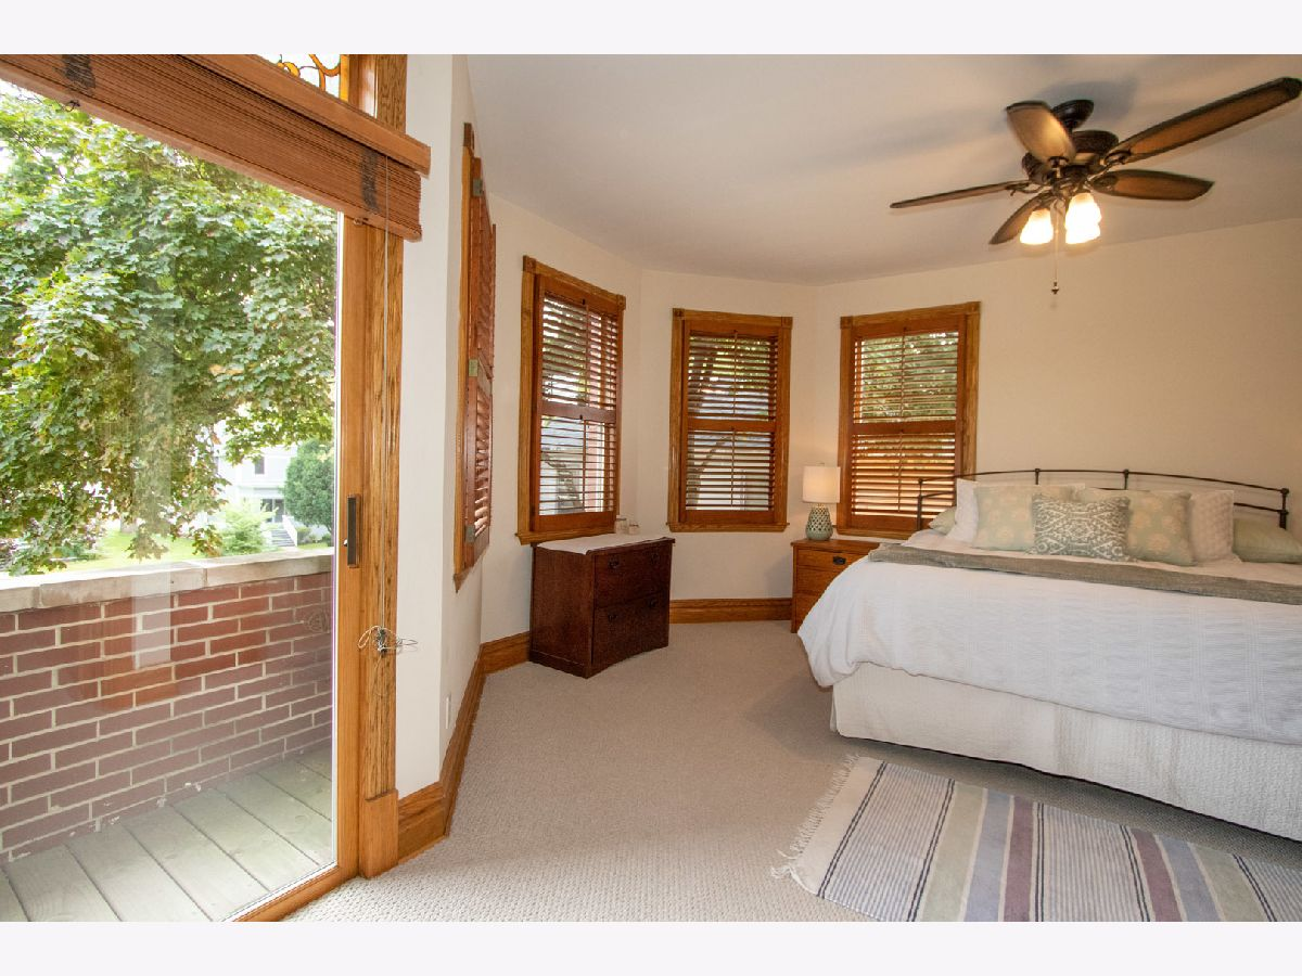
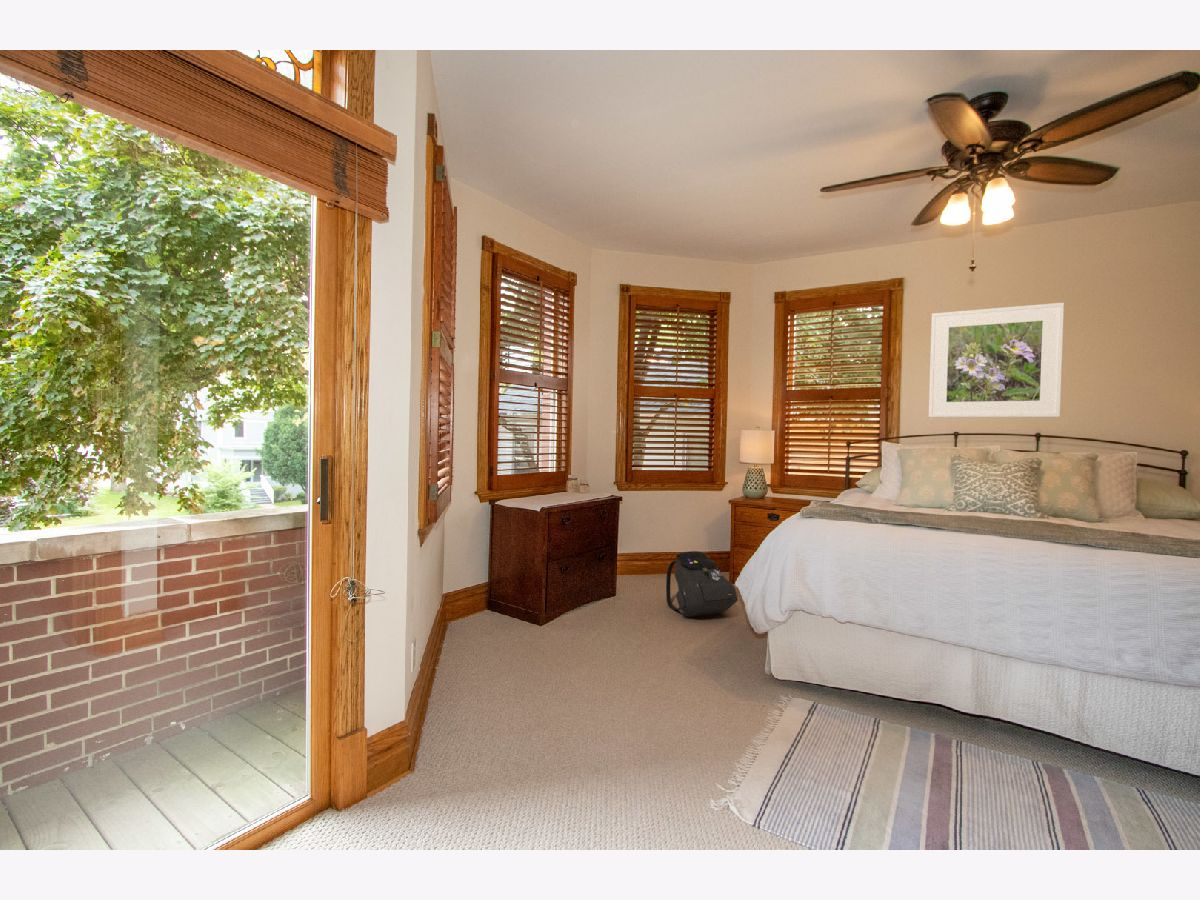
+ backpack (697, 582)
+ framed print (992, 362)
